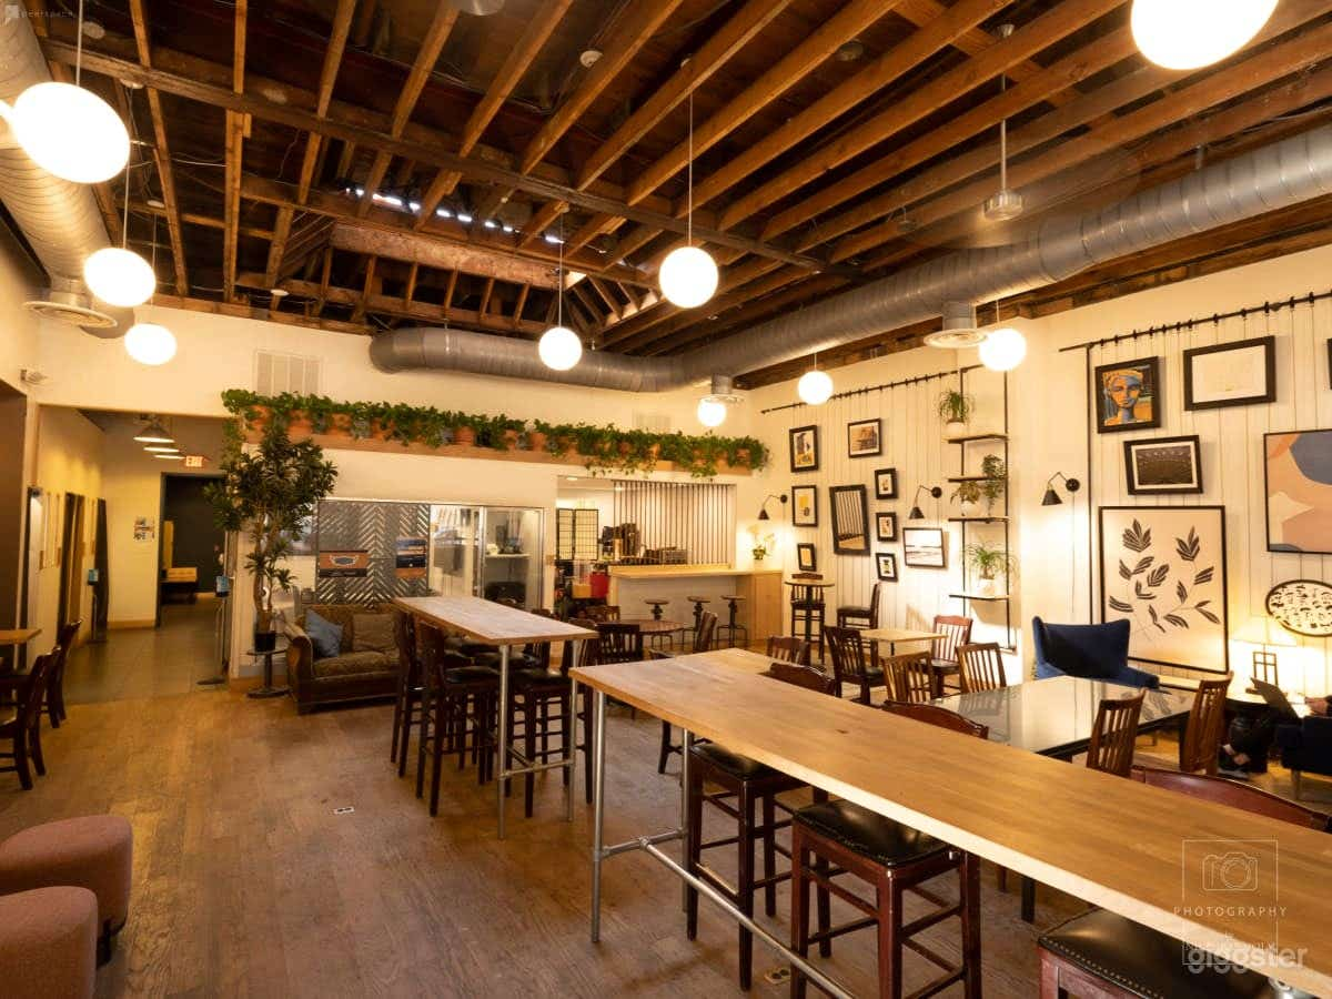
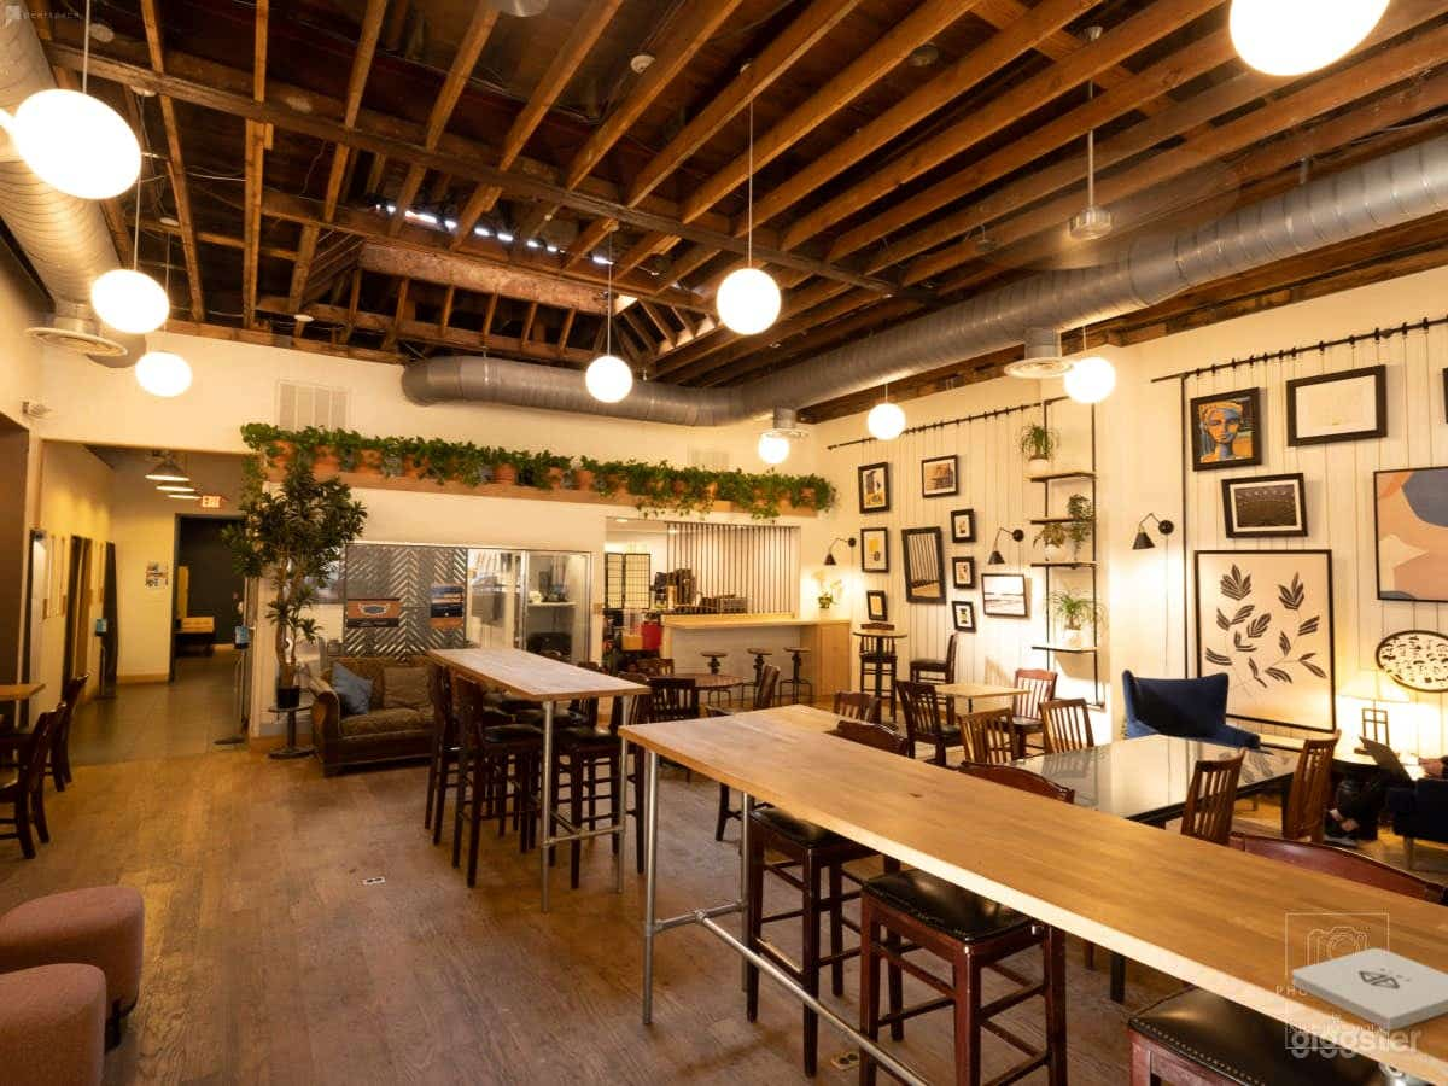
+ notepad (1383, 985)
